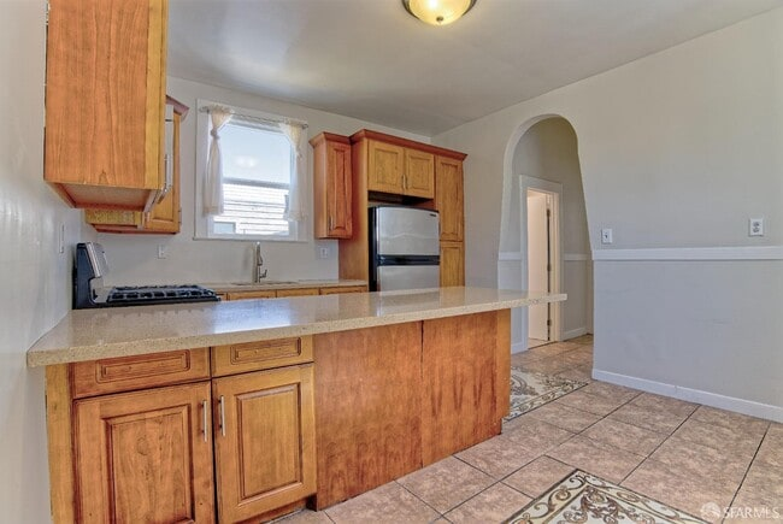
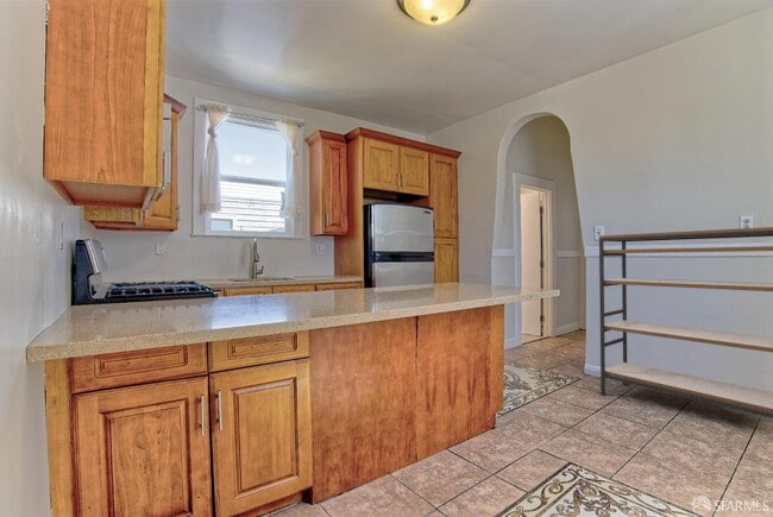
+ shelving unit (691, 328)
